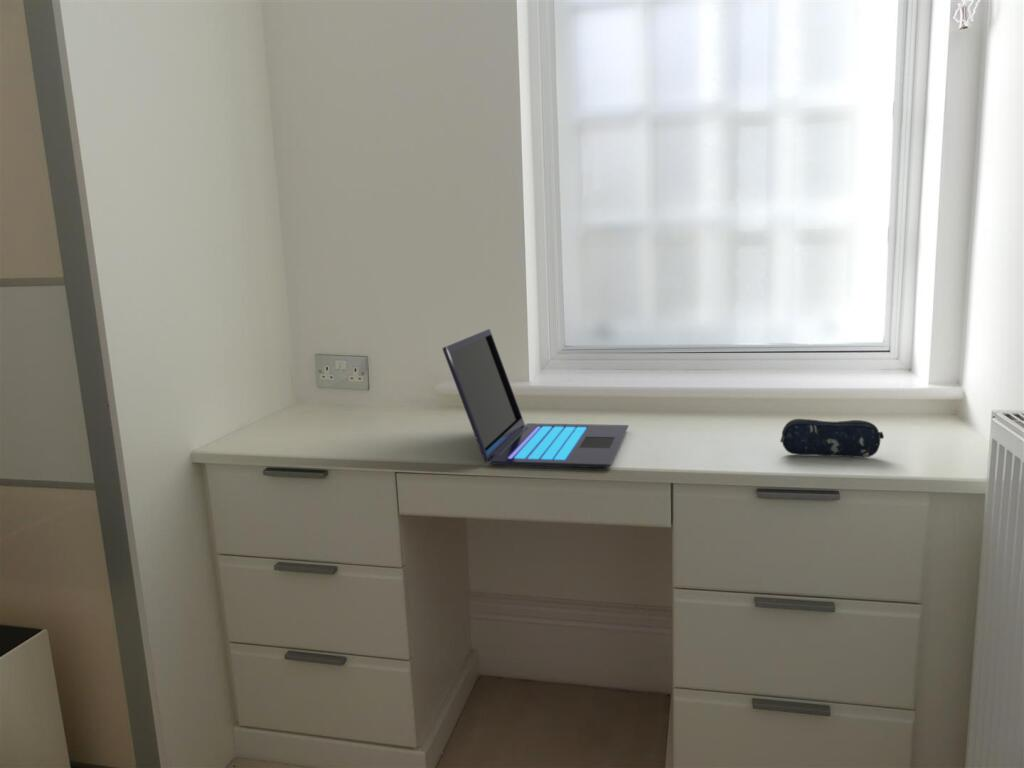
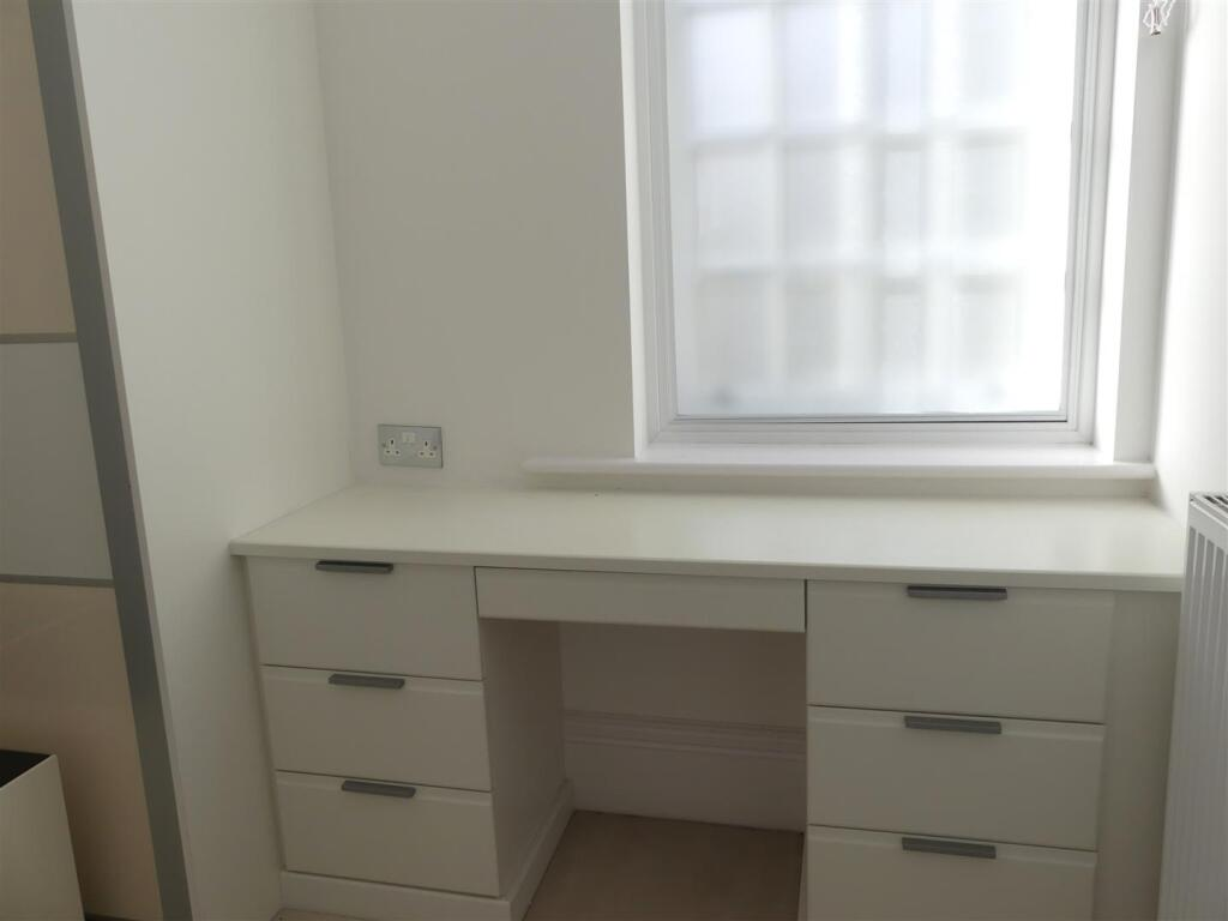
- laptop (516, 401)
- pencil case (830, 438)
